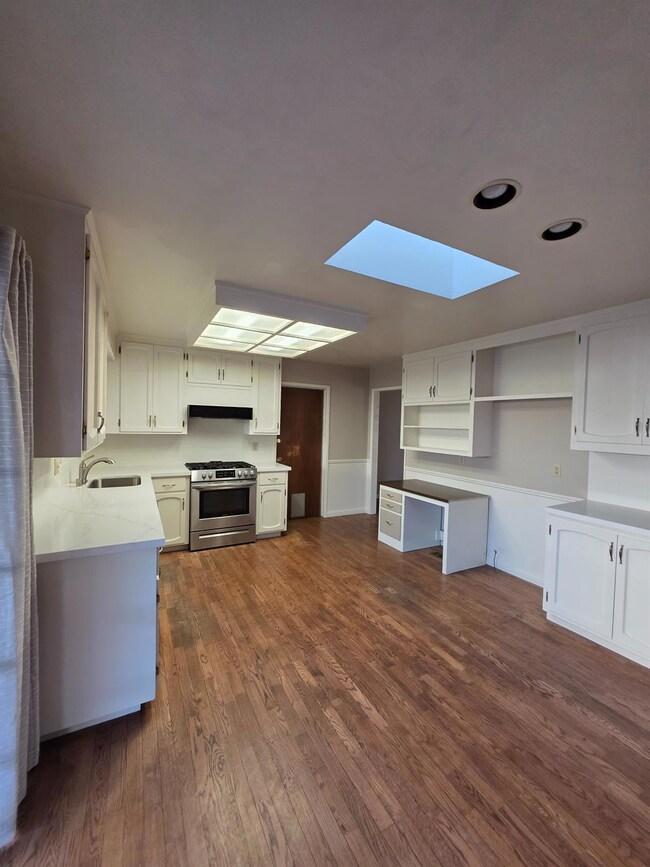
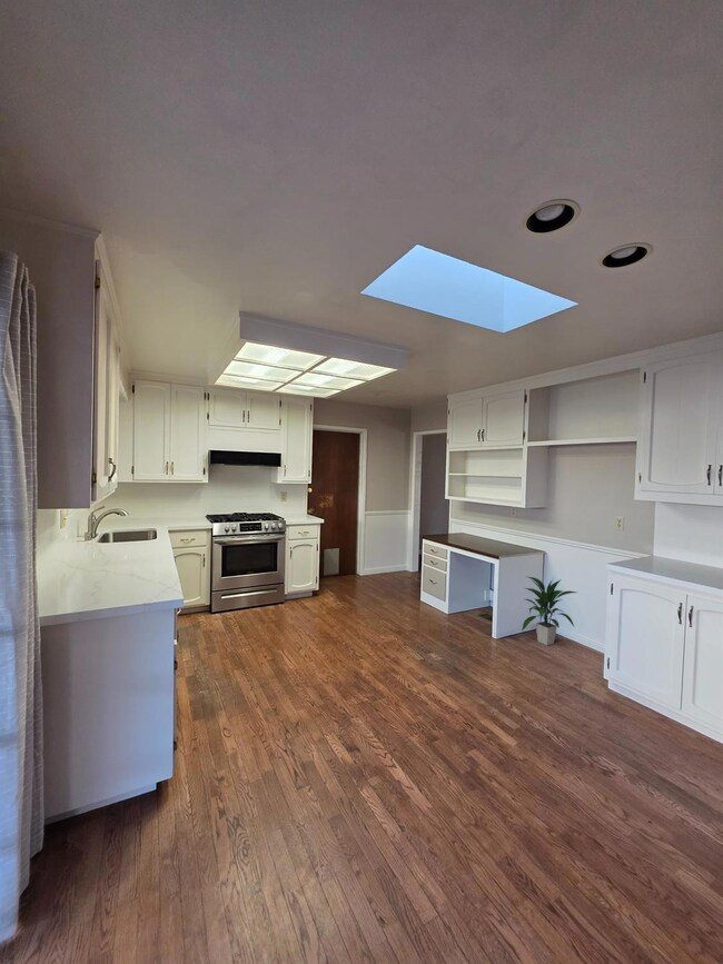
+ indoor plant (544, 608)
